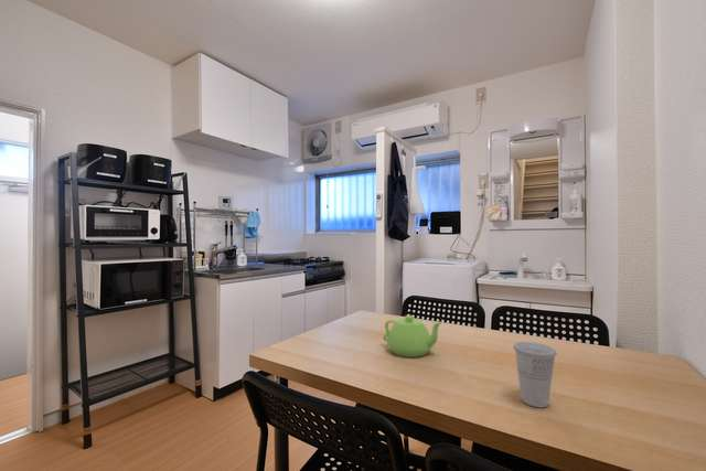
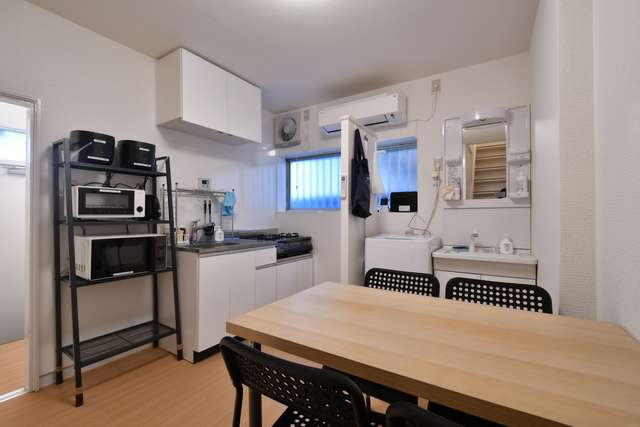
- teapot (411, 333)
- cup (534, 373)
